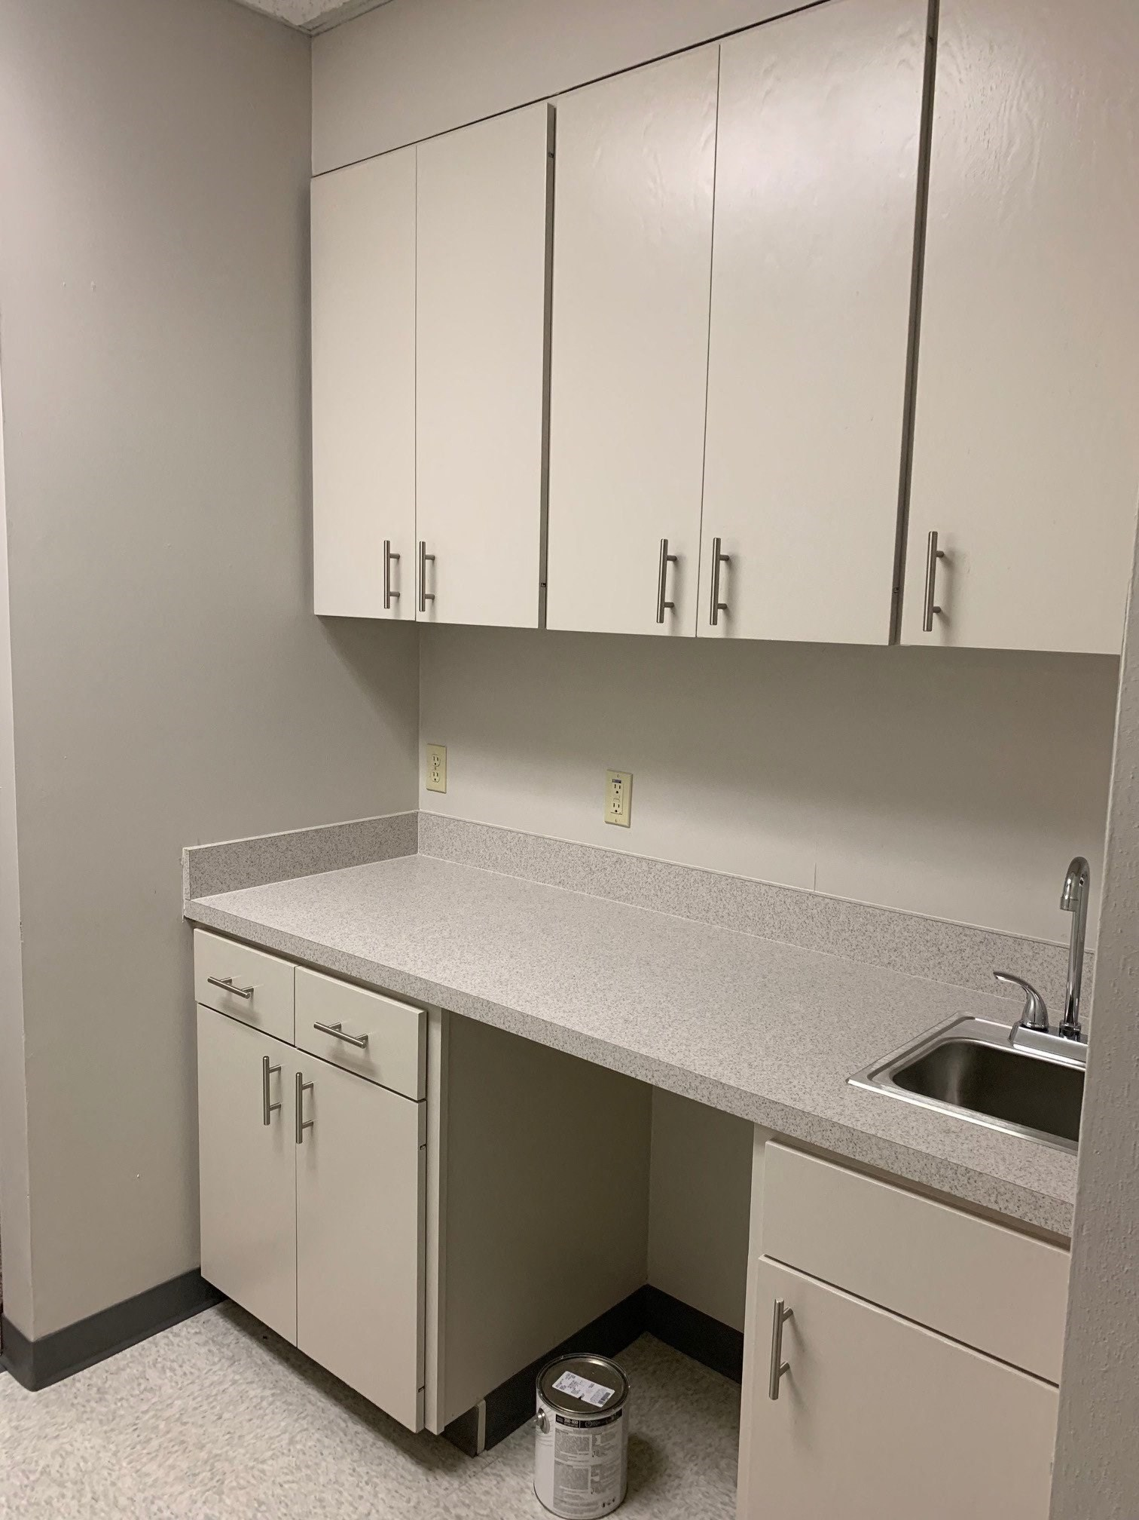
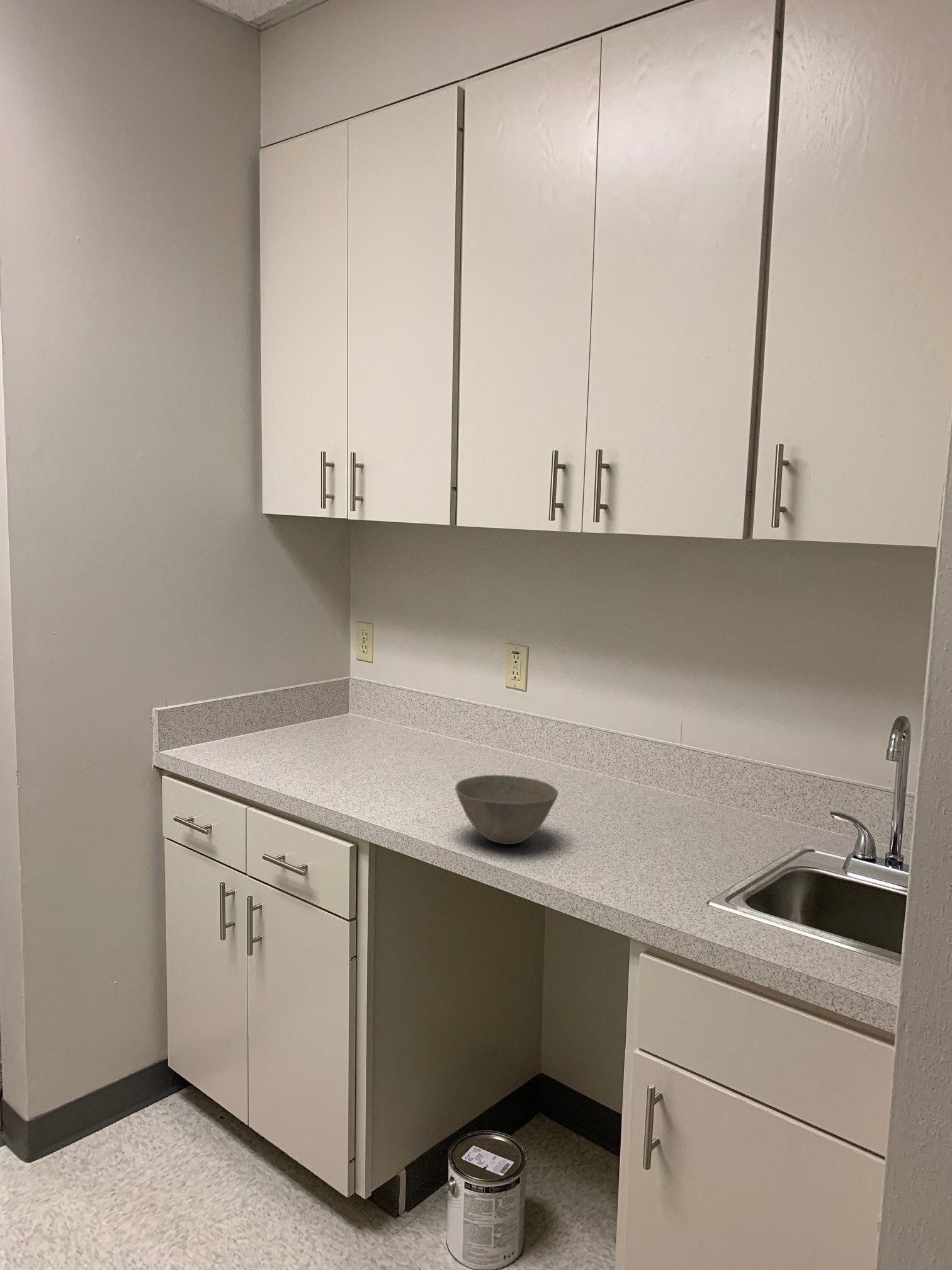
+ bowl (506, 814)
